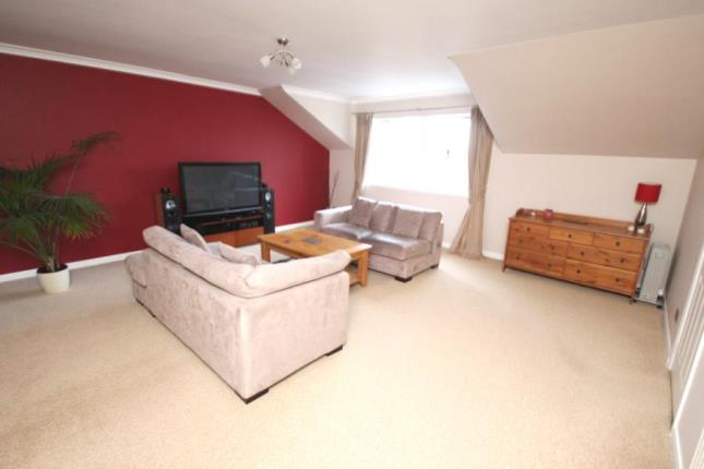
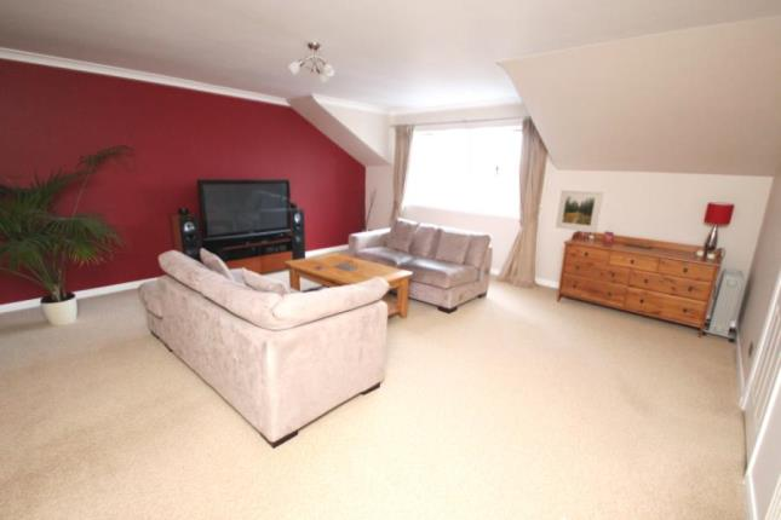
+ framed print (578, 210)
